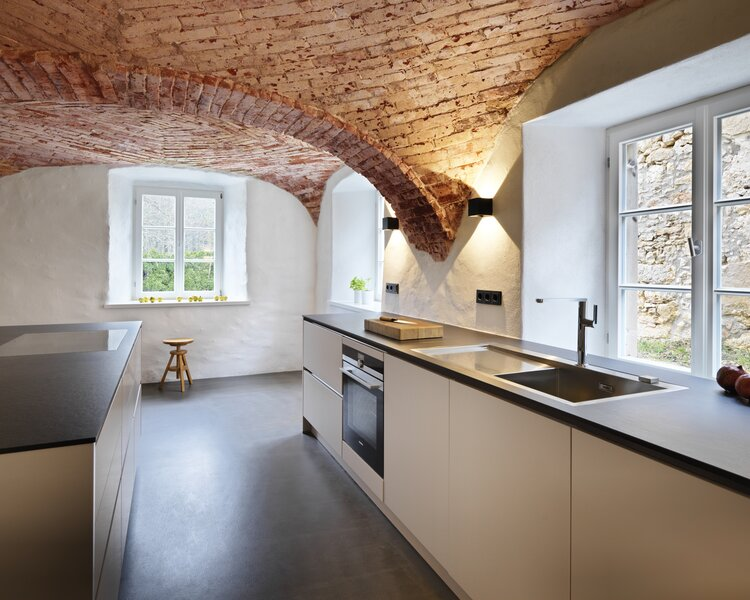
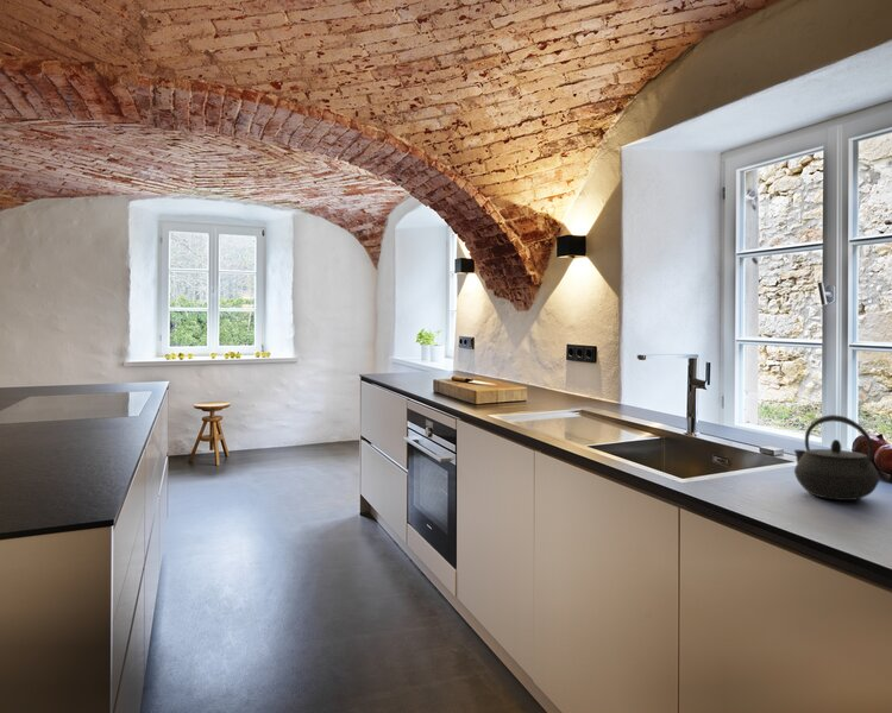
+ kettle (830, 454)
